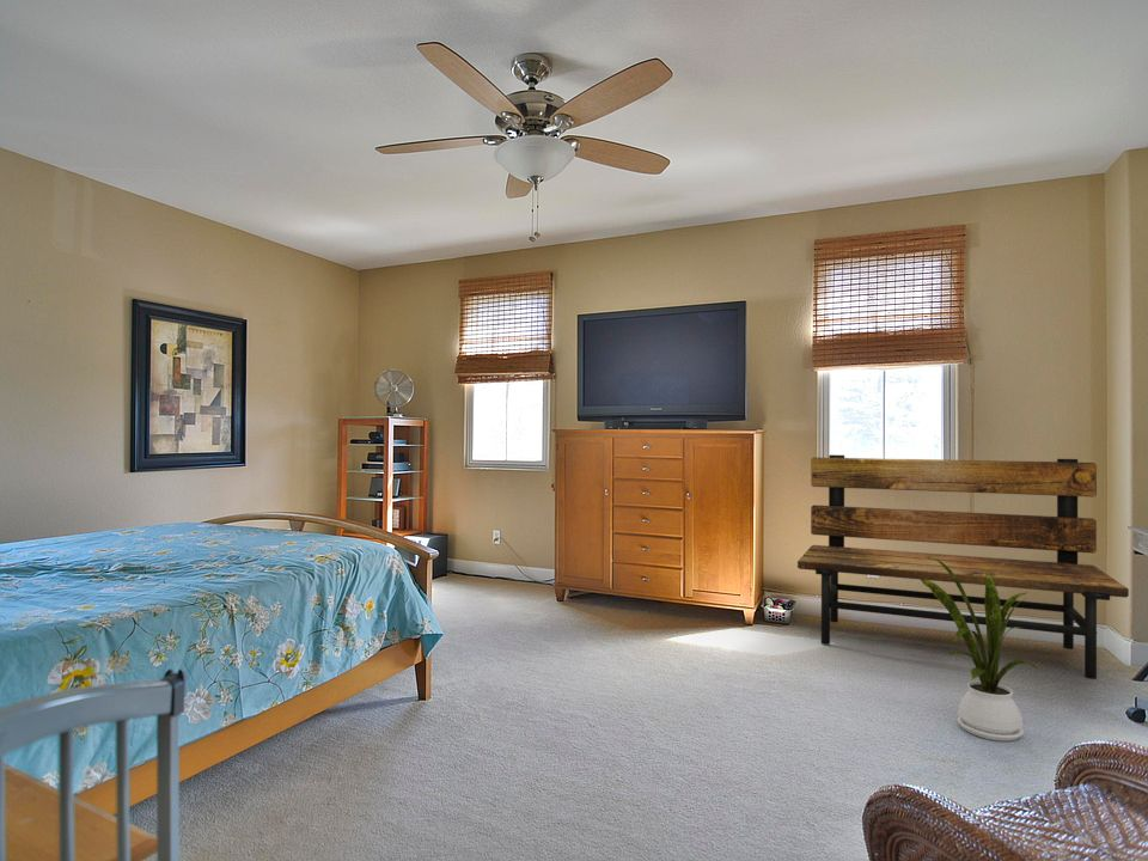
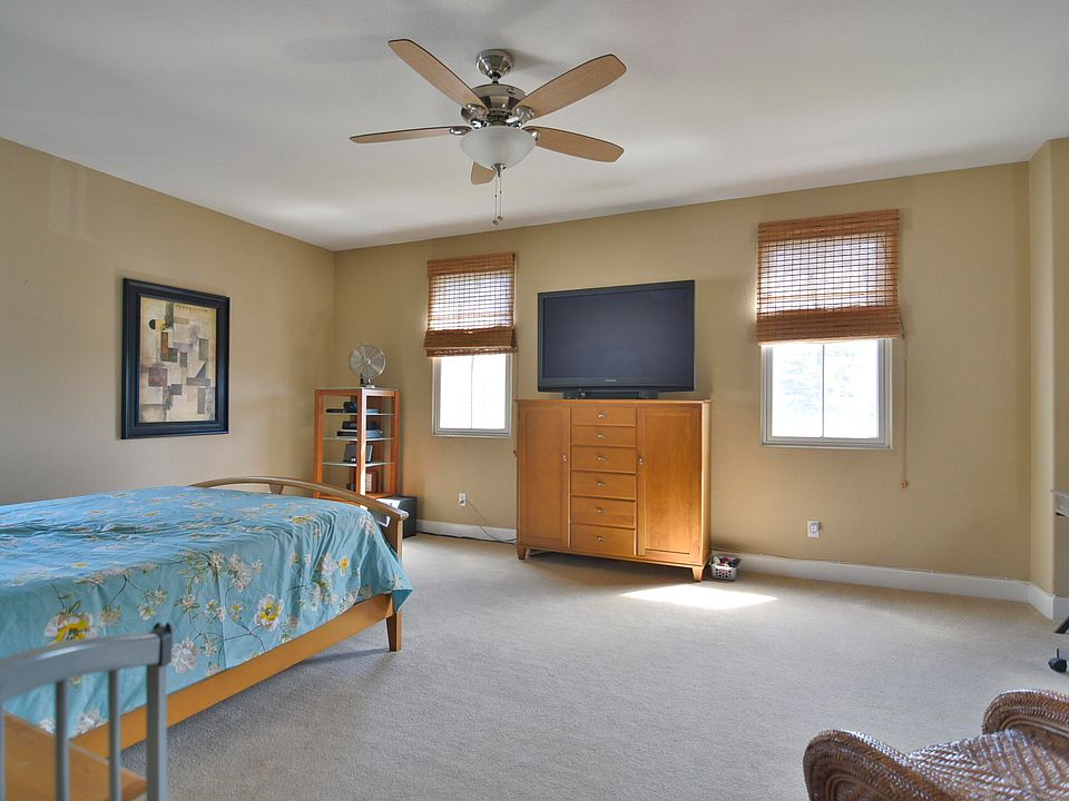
- bench (944, 555)
- house plant (981, 642)
